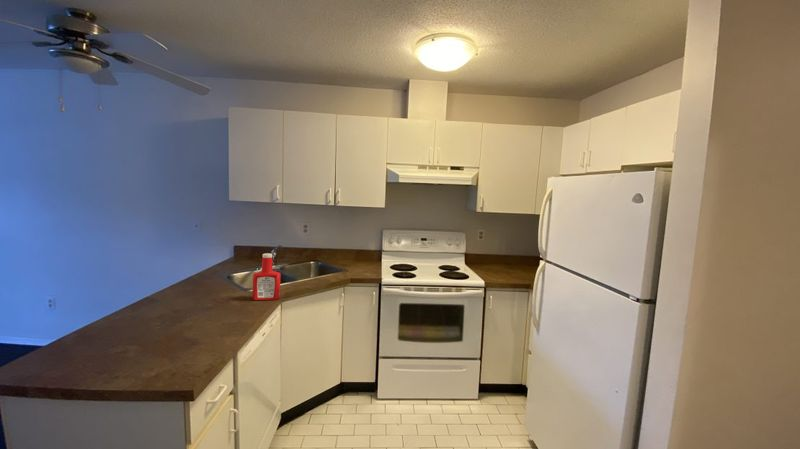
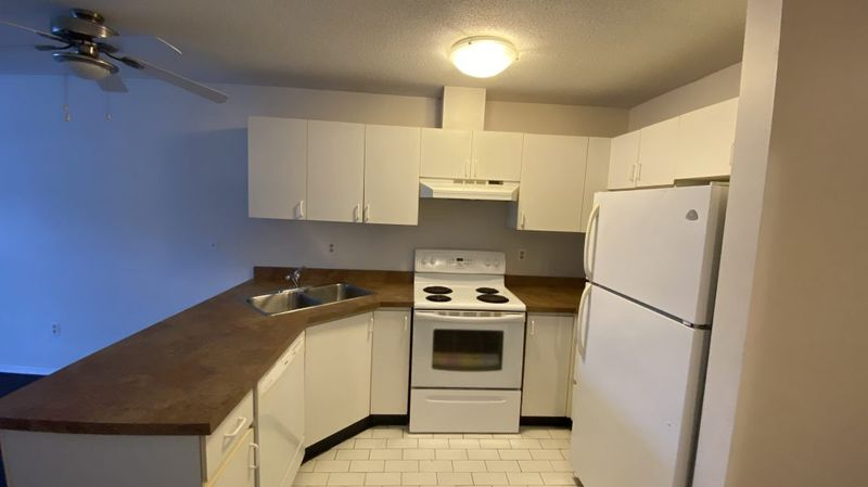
- soap bottle (266, 276)
